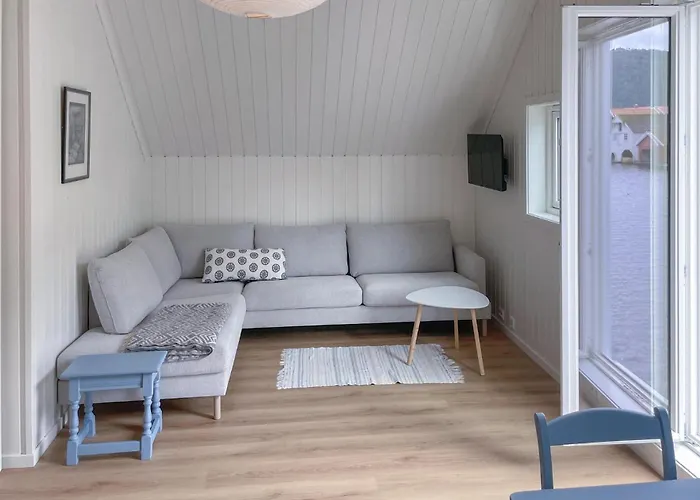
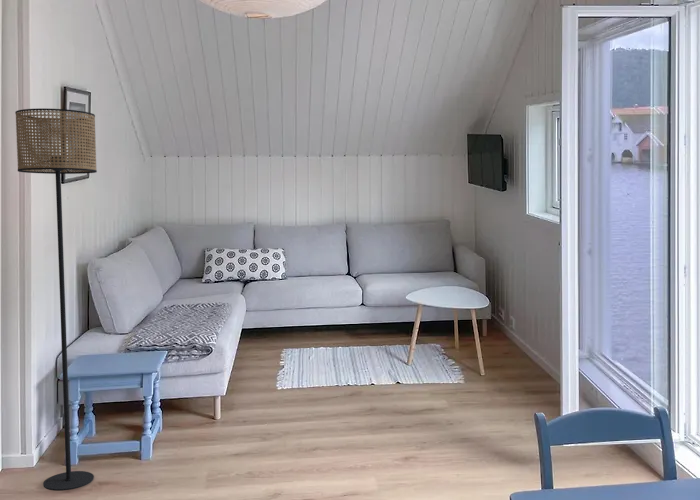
+ floor lamp (62, 300)
